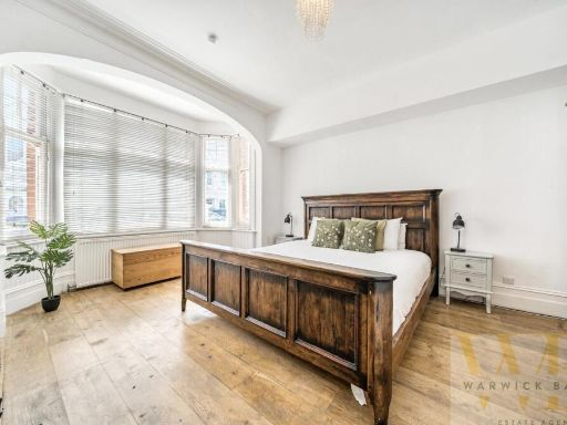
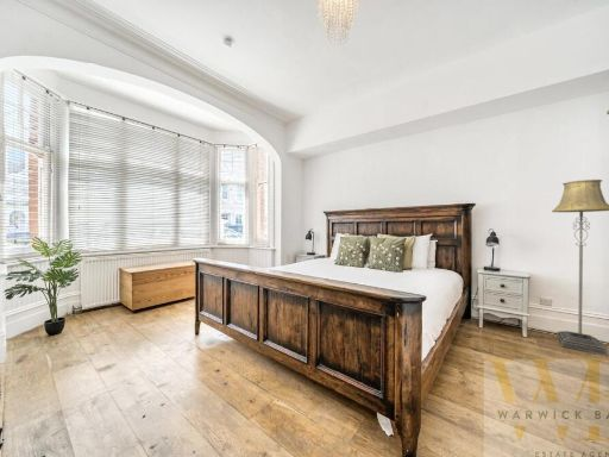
+ floor lamp (580, 263)
